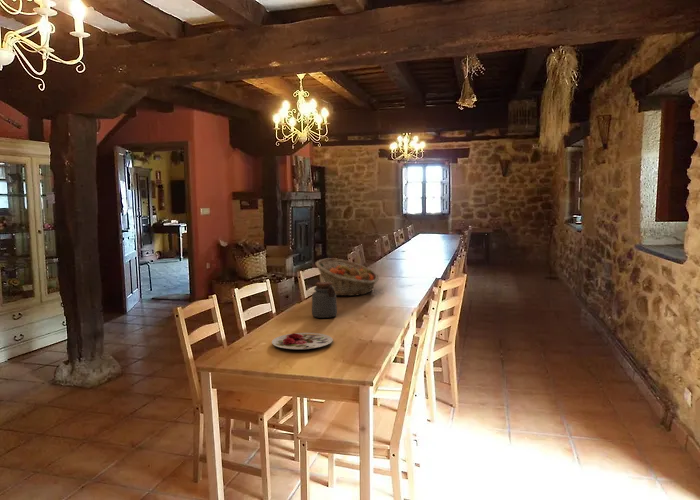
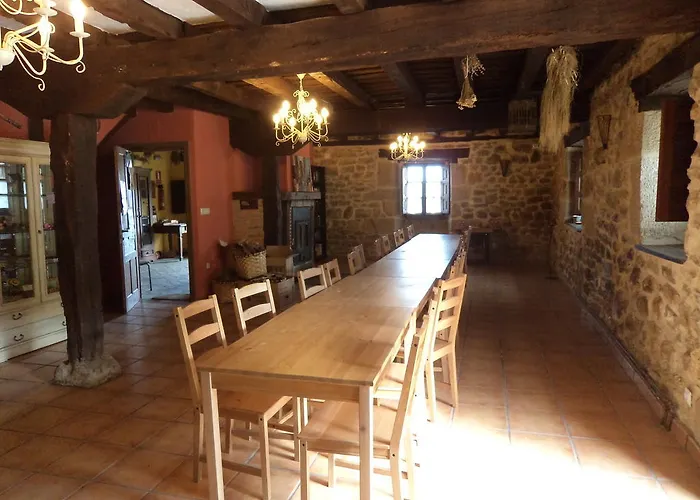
- fruit basket (347, 275)
- plate (302, 340)
- jar (324, 299)
